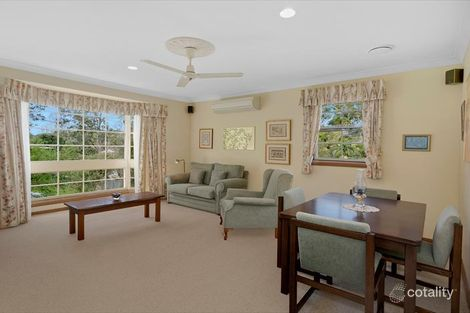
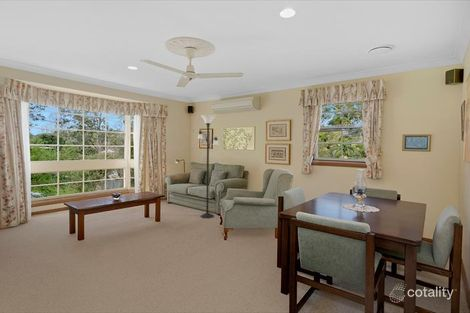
+ floor lamp (207, 166)
